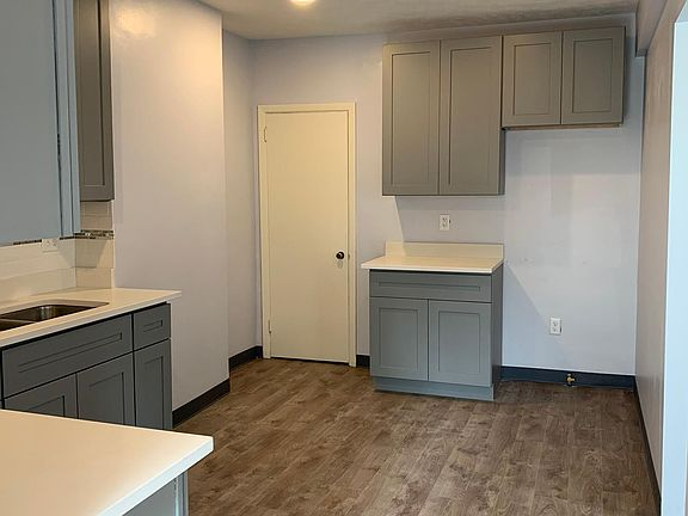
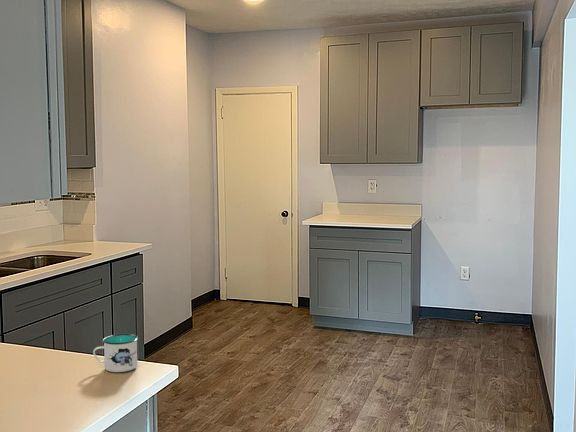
+ mug (116, 353)
